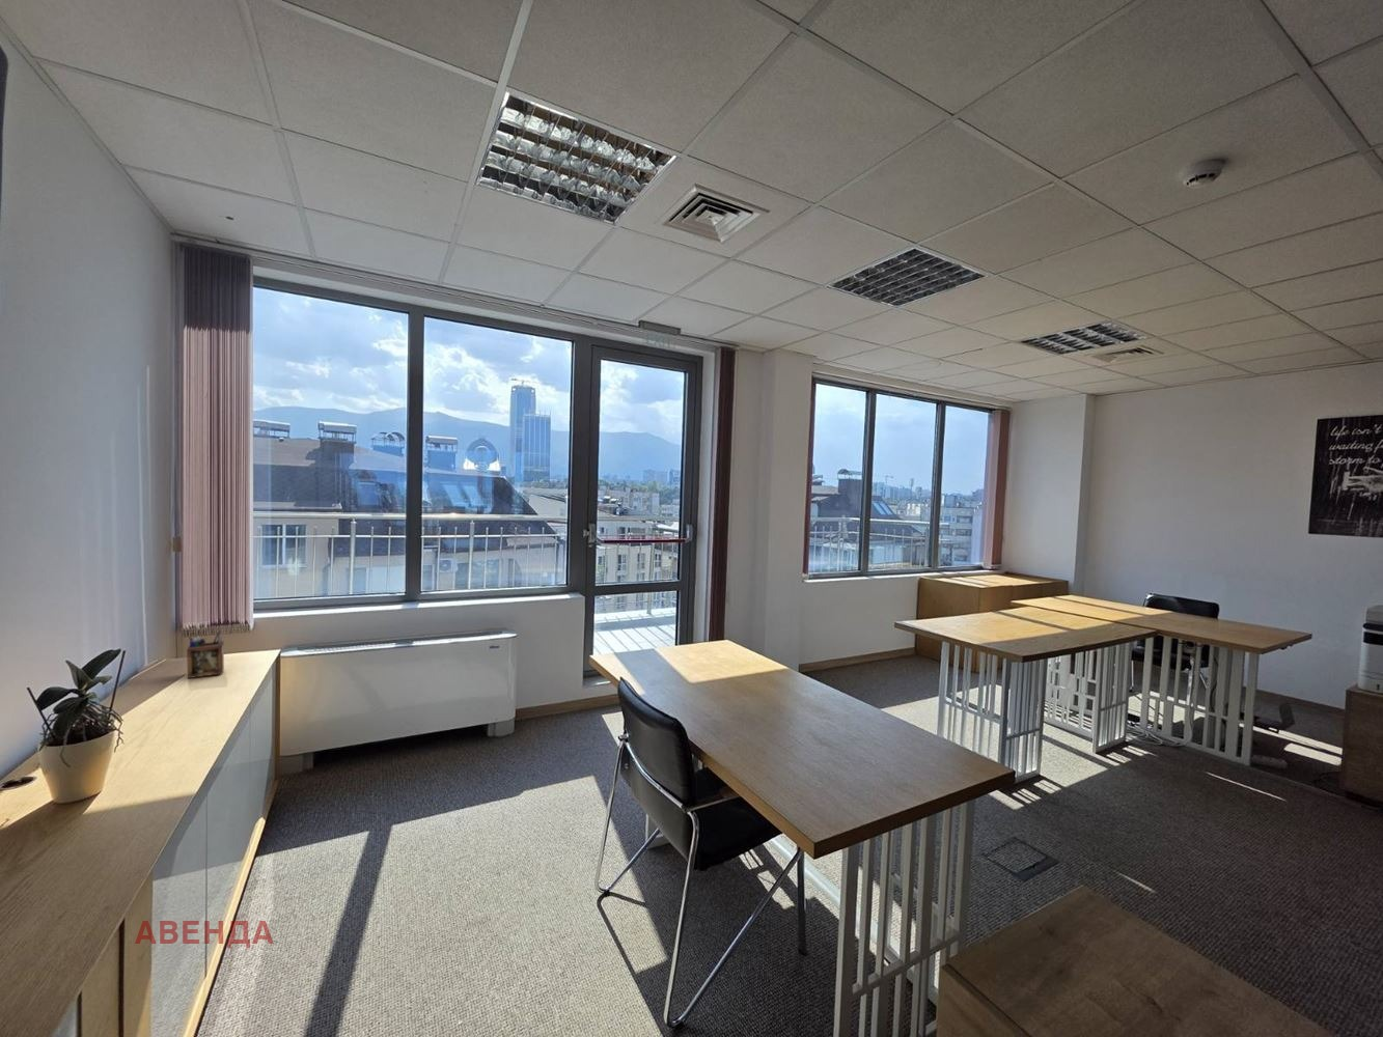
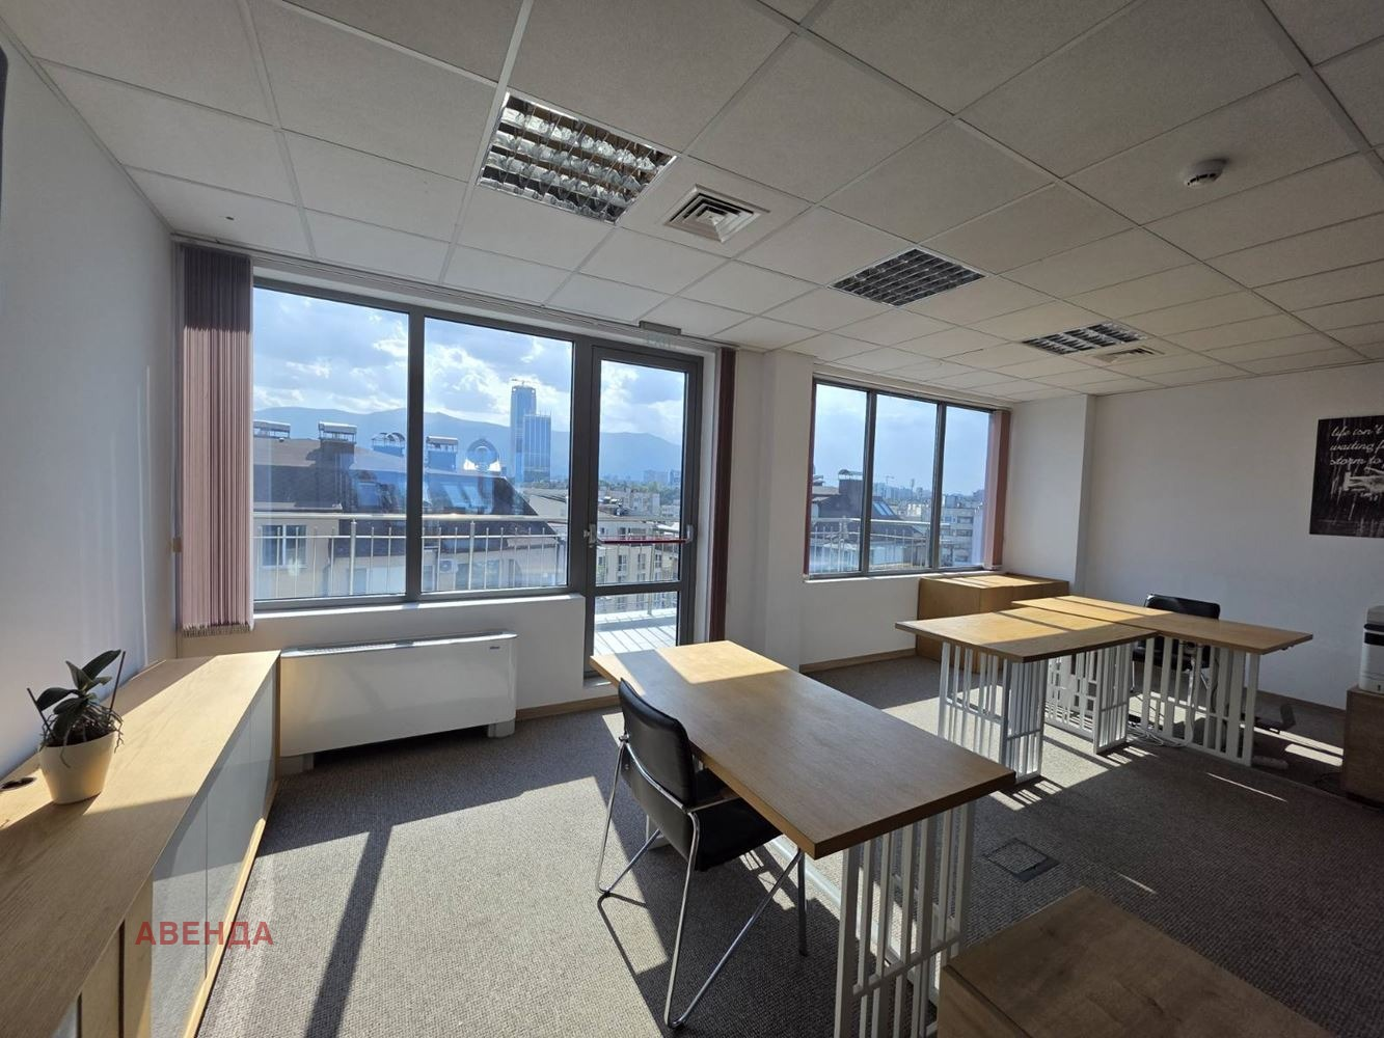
- desk organizer (205, 654)
